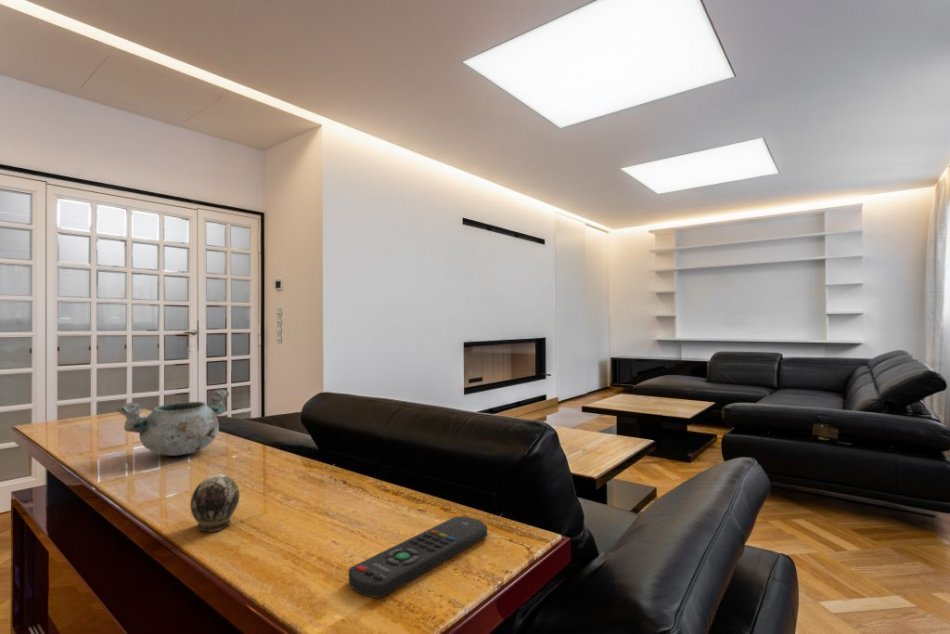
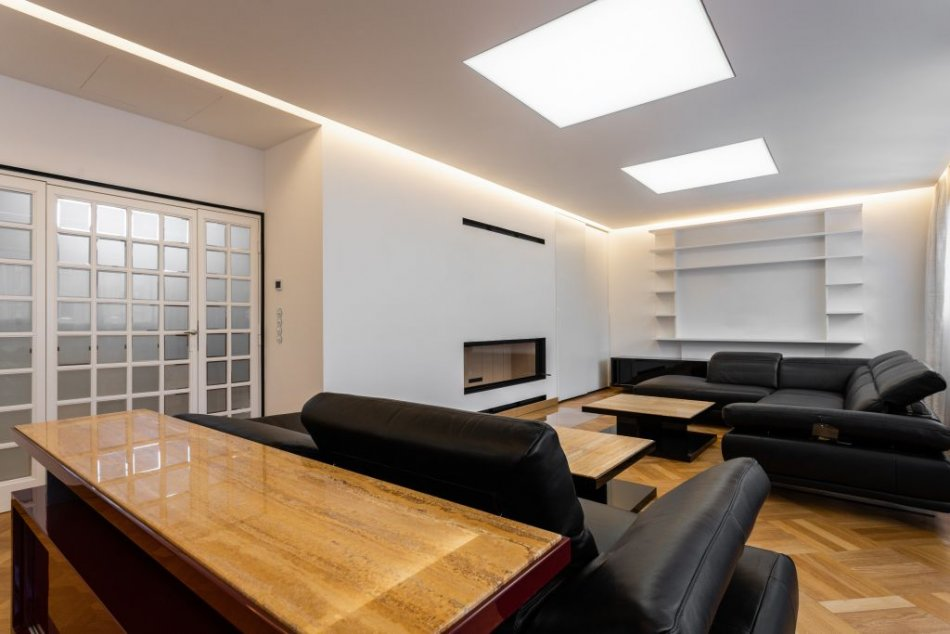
- decorative bowl (178, 423)
- decorative egg (215, 499)
- remote control (424, 550)
